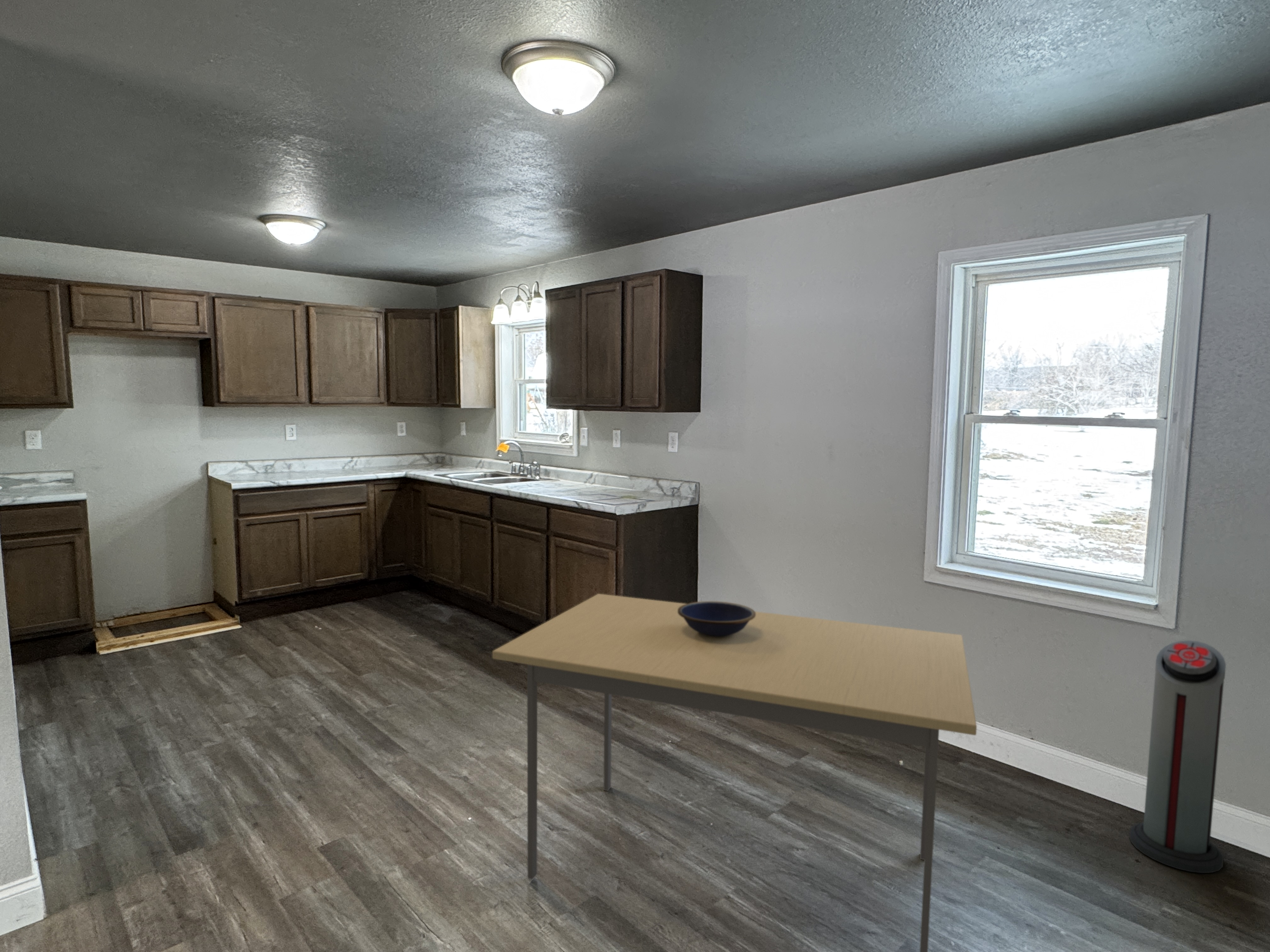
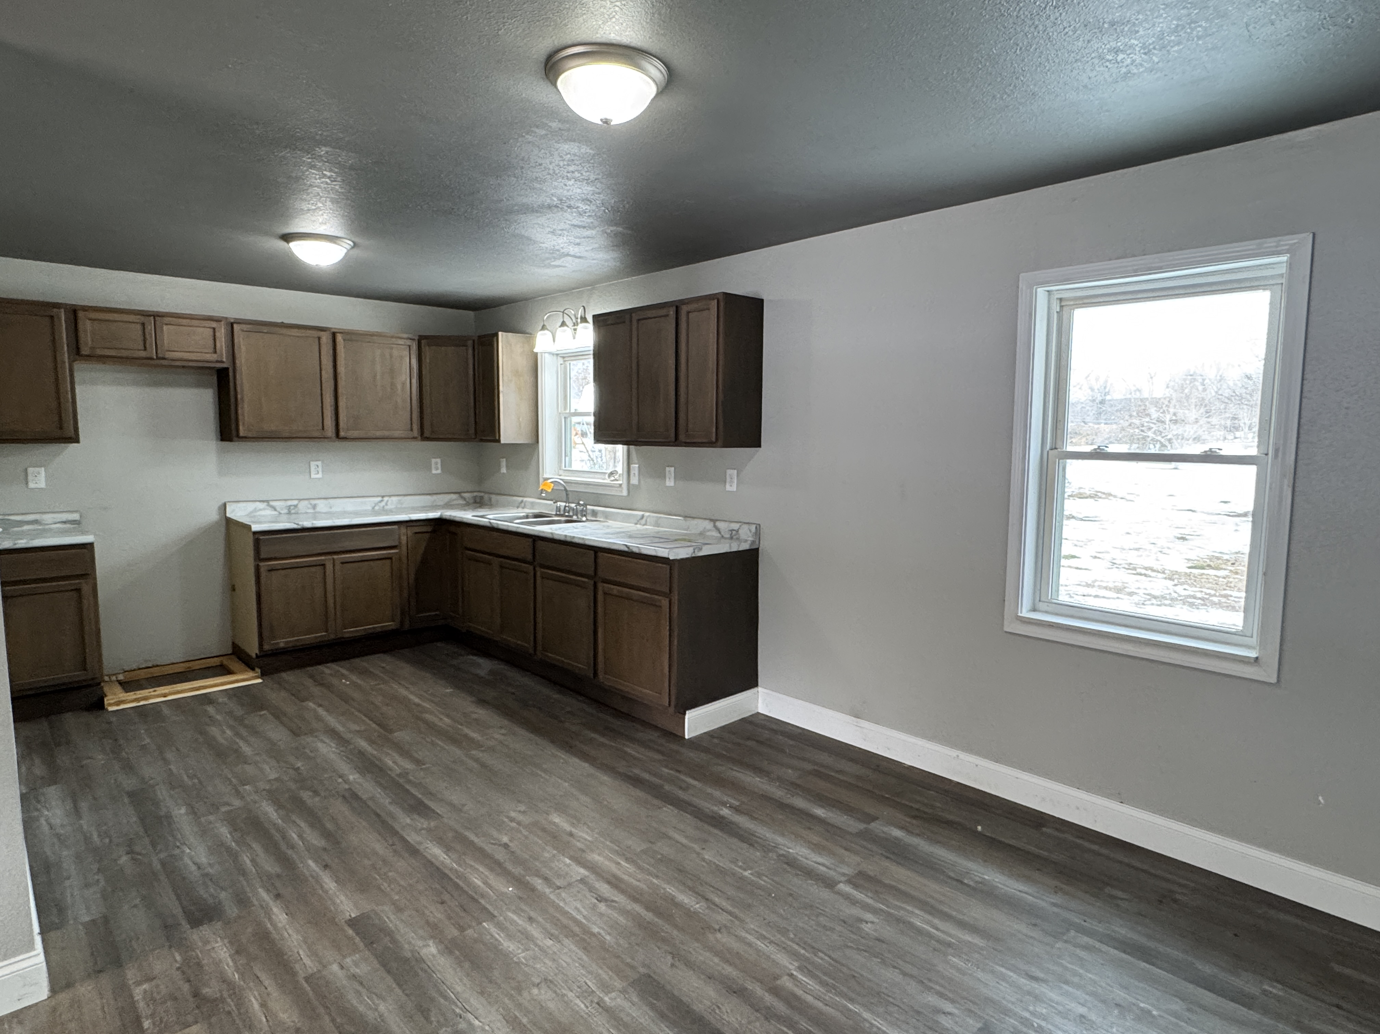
- air purifier (1183, 748)
- dining table (742, 716)
- bowl (716, 621)
